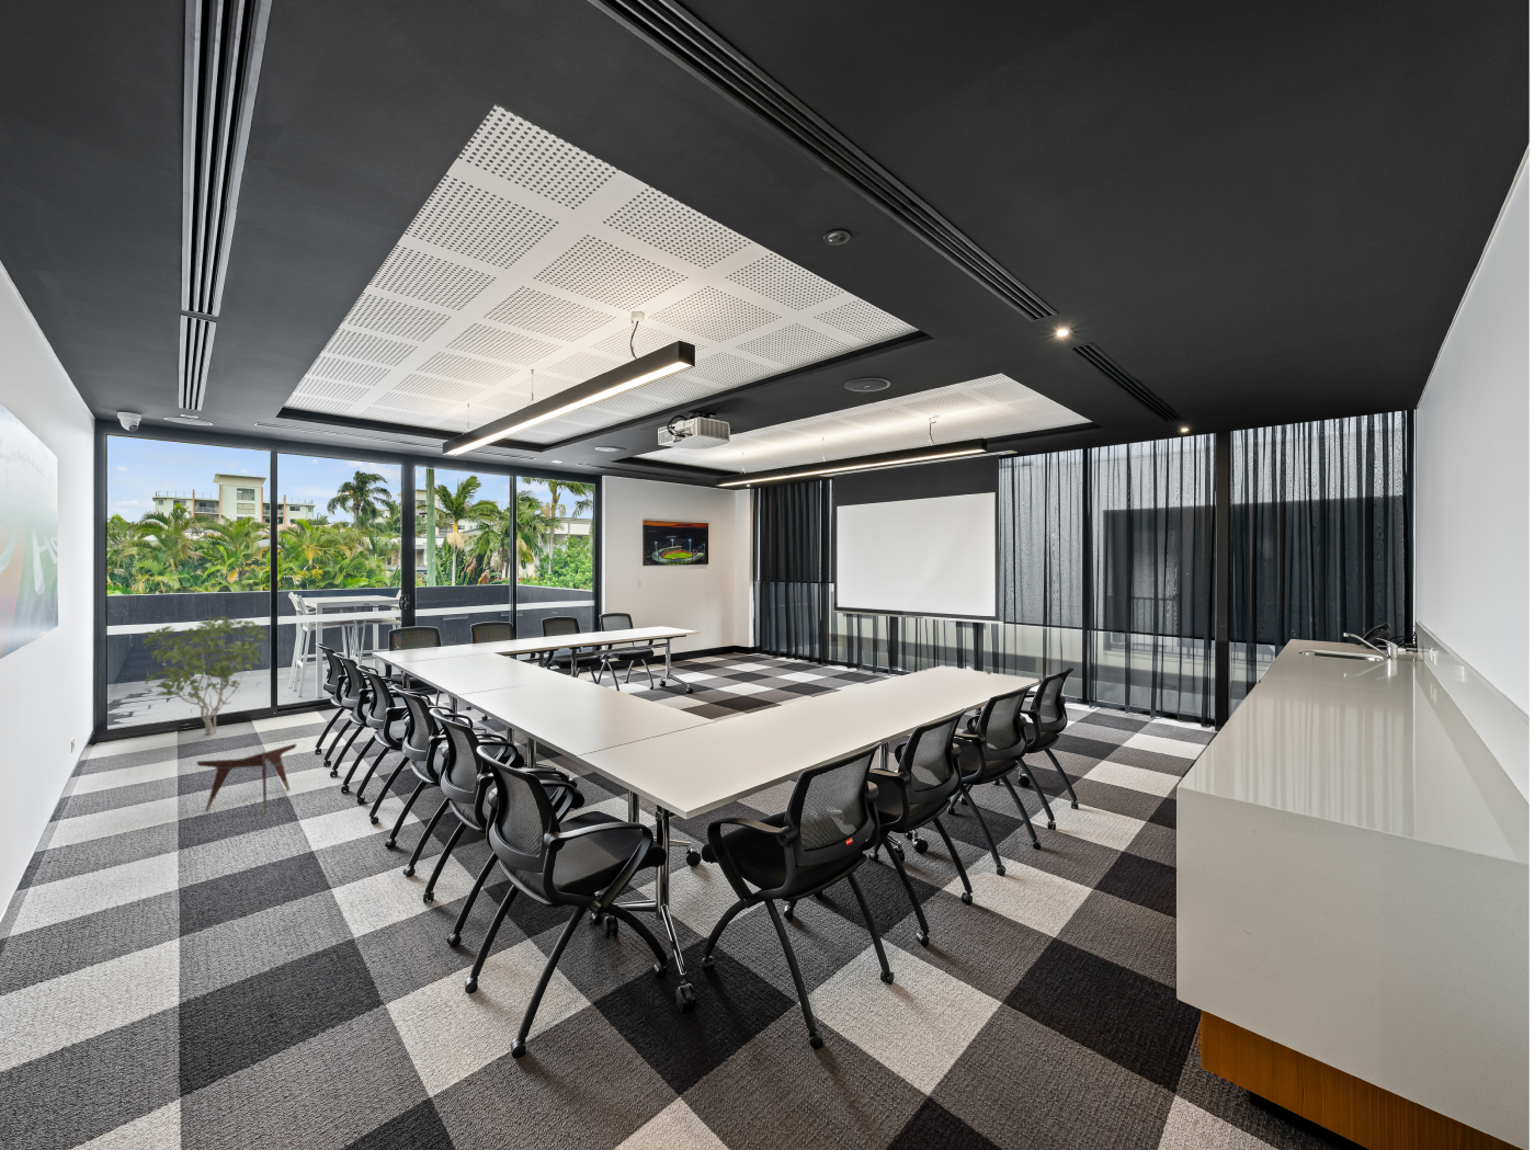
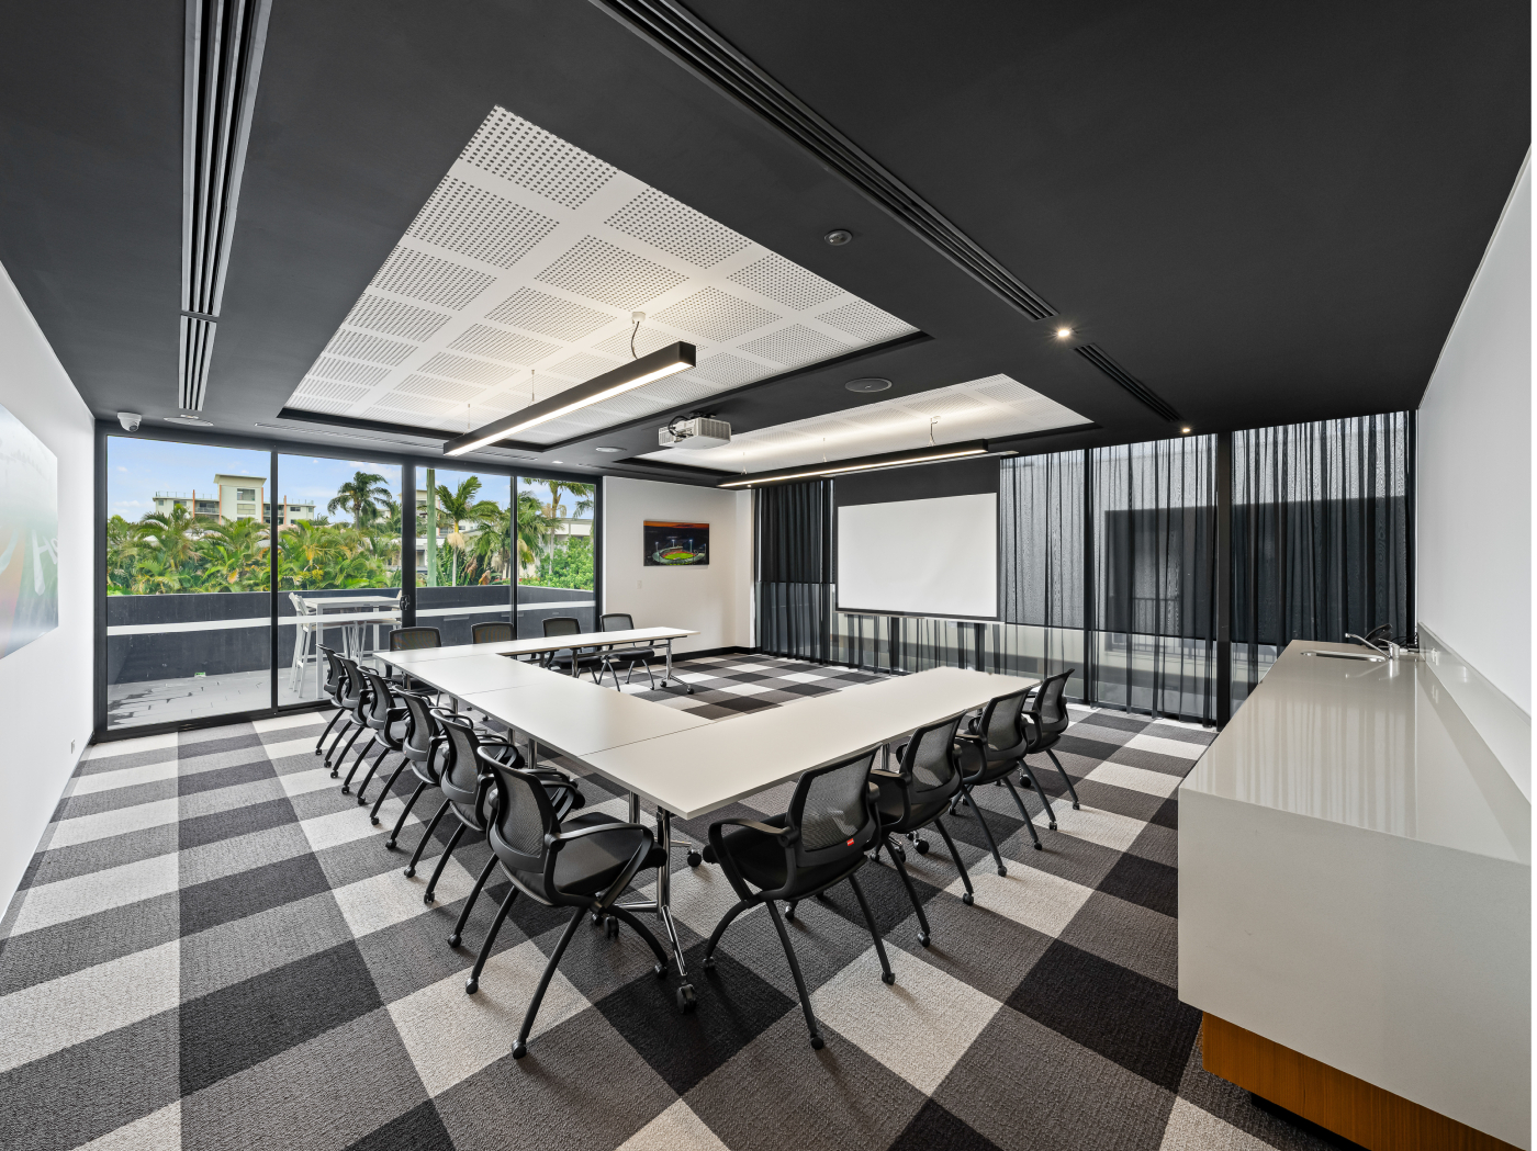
- side table (246, 768)
- shrub (210, 674)
